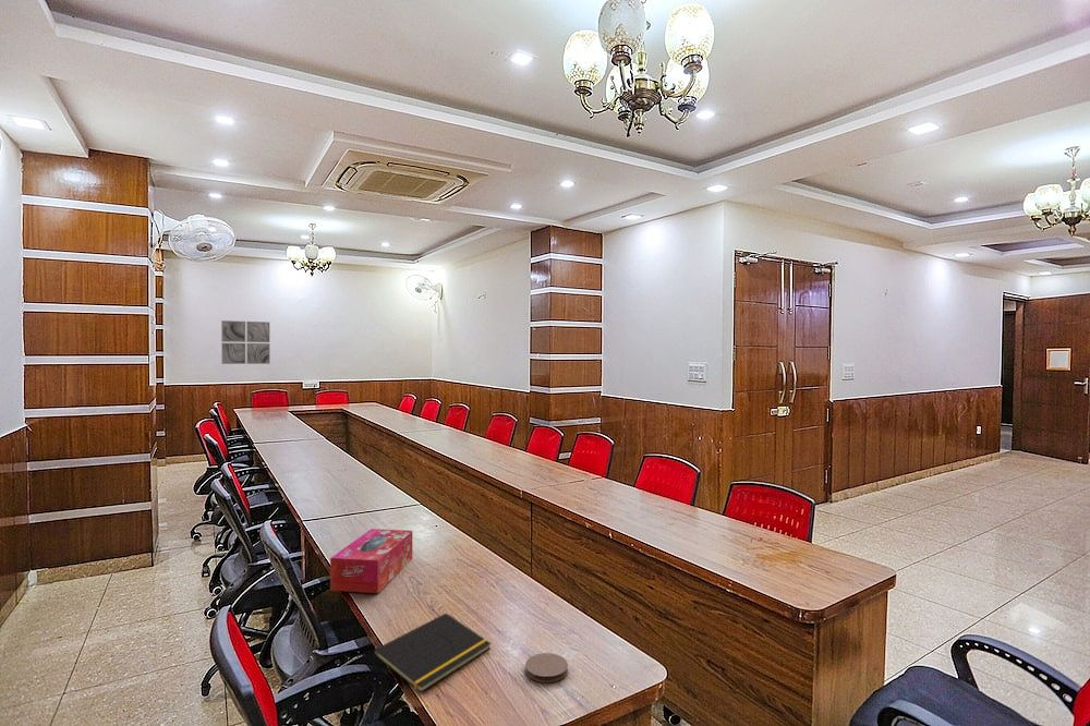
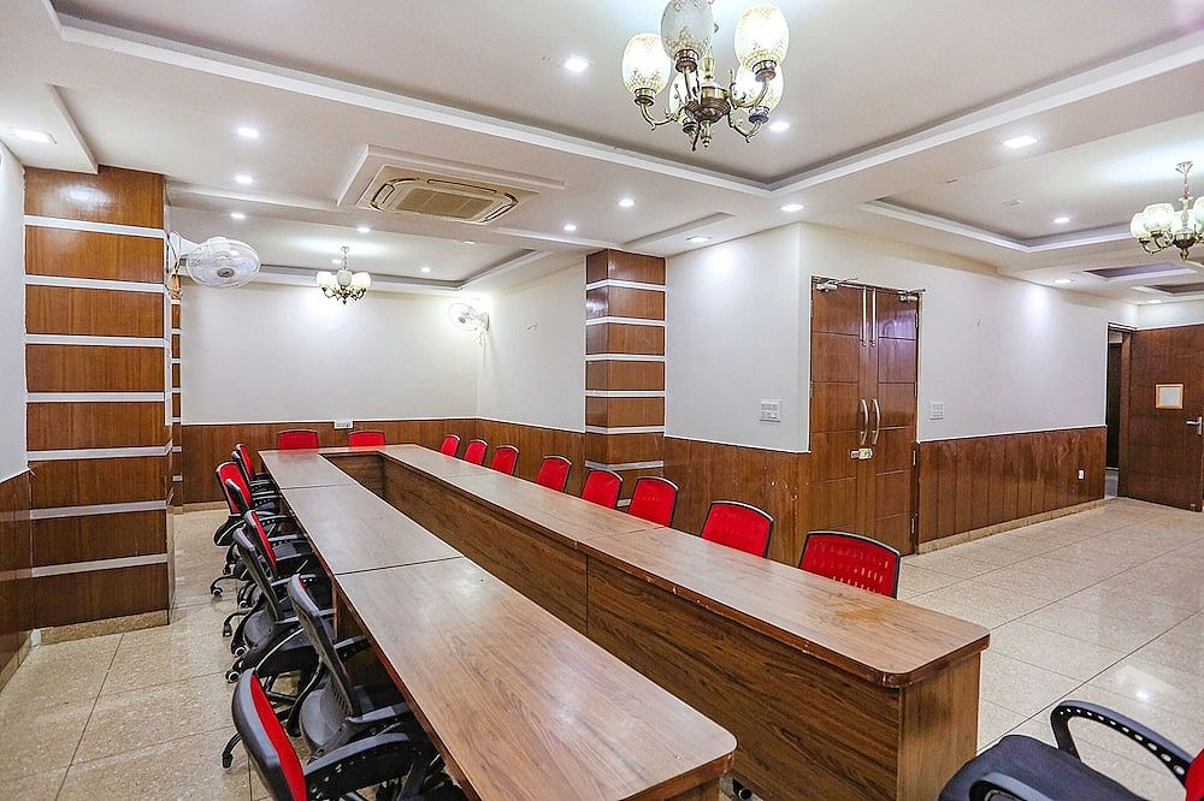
- notepad (434, 649)
- wall art (246, 341)
- coaster (546, 667)
- tissue box (374, 558)
